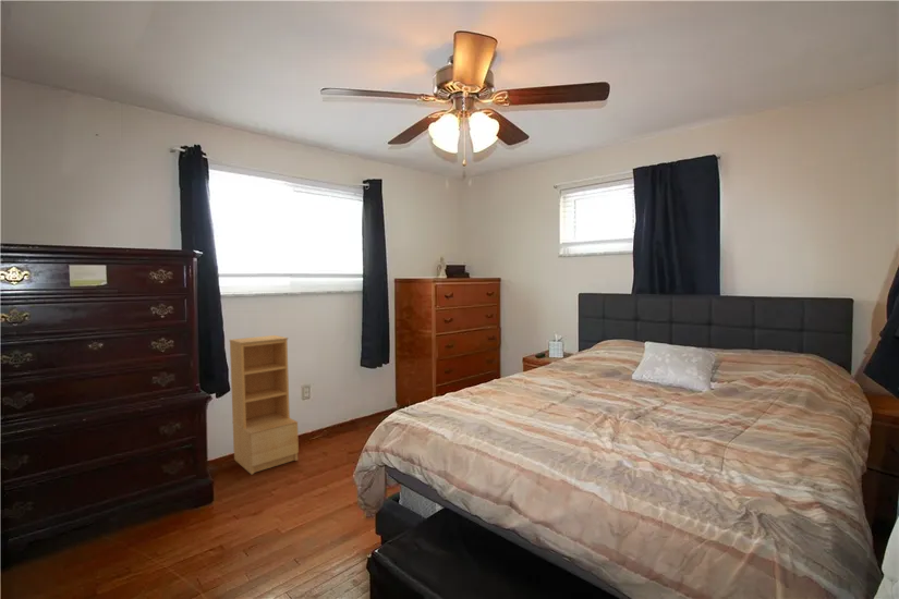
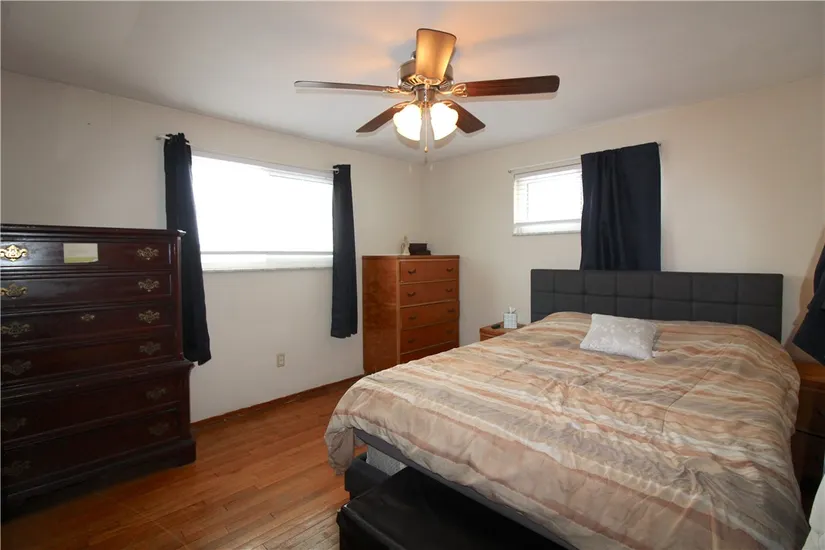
- bookshelf (264, 400)
